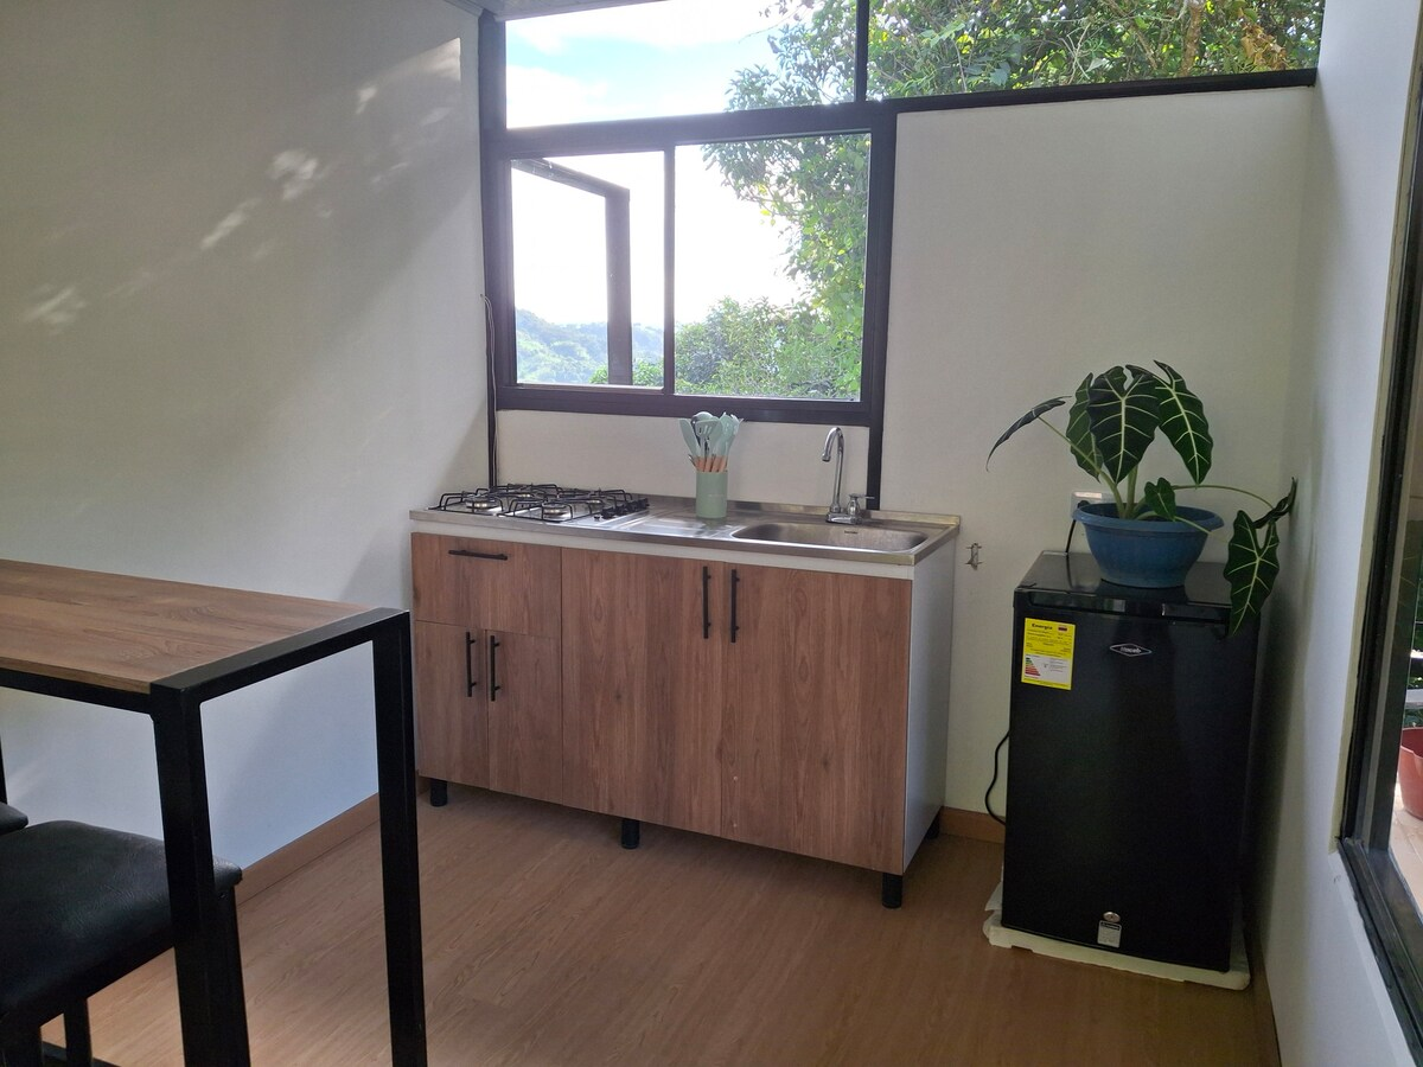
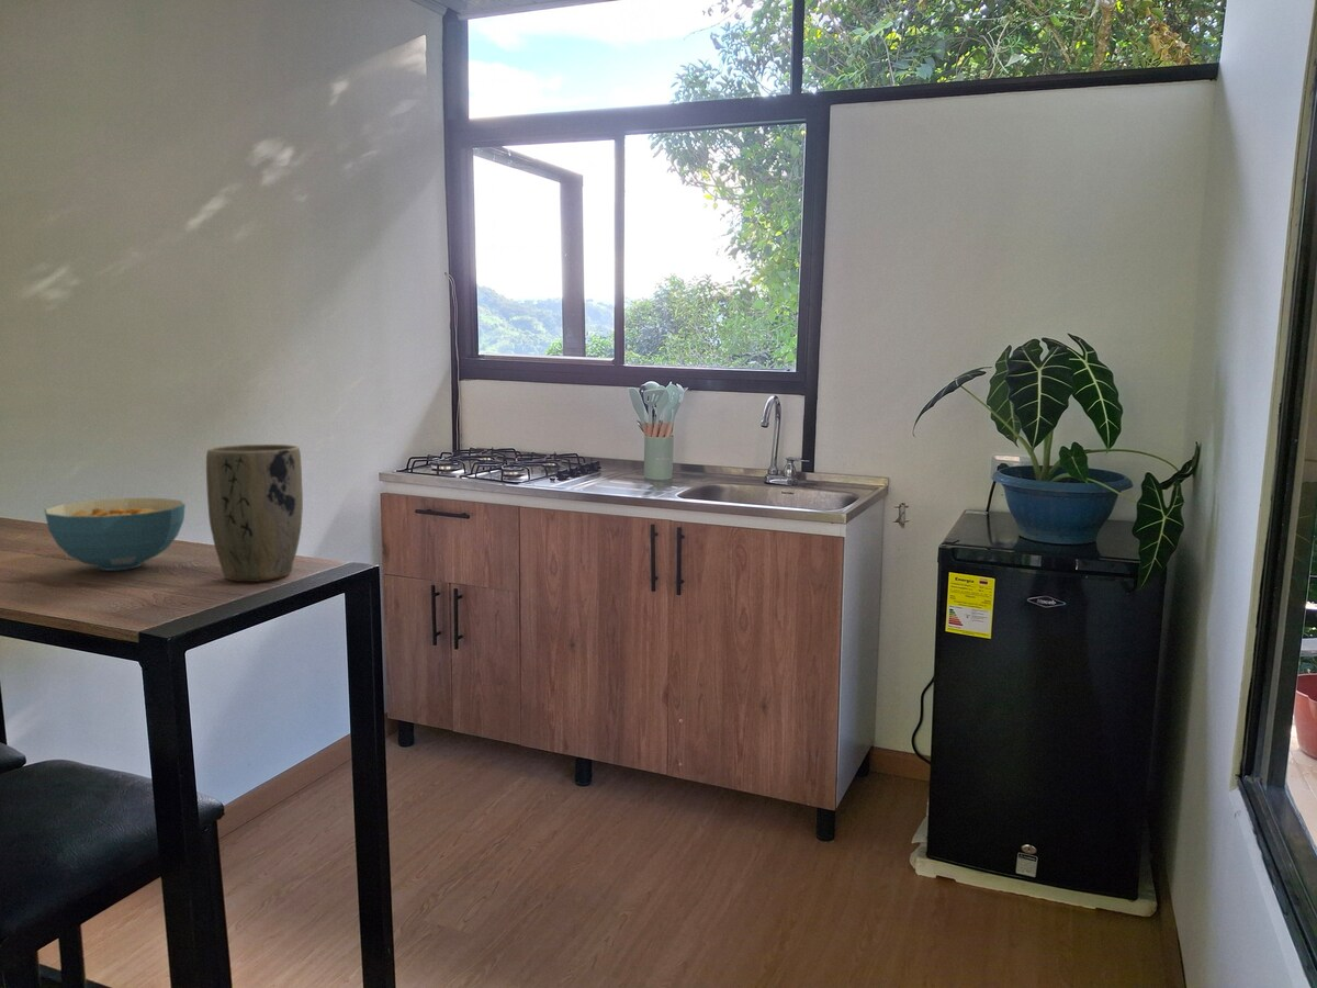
+ cereal bowl (117, 536)
+ plant pot (256, 512)
